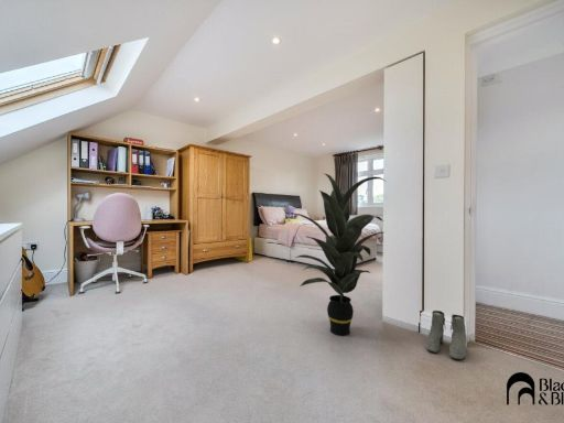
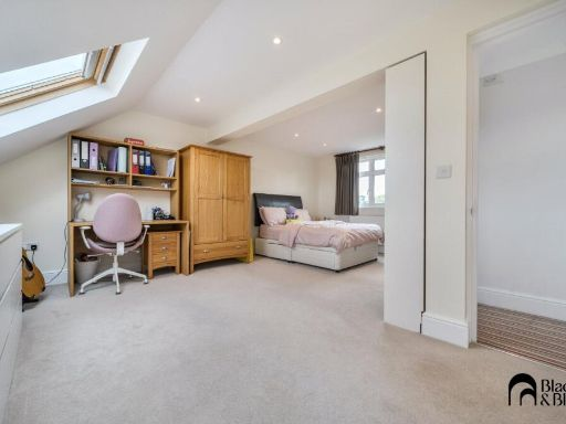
- indoor plant (337, 249)
- boots (443, 332)
